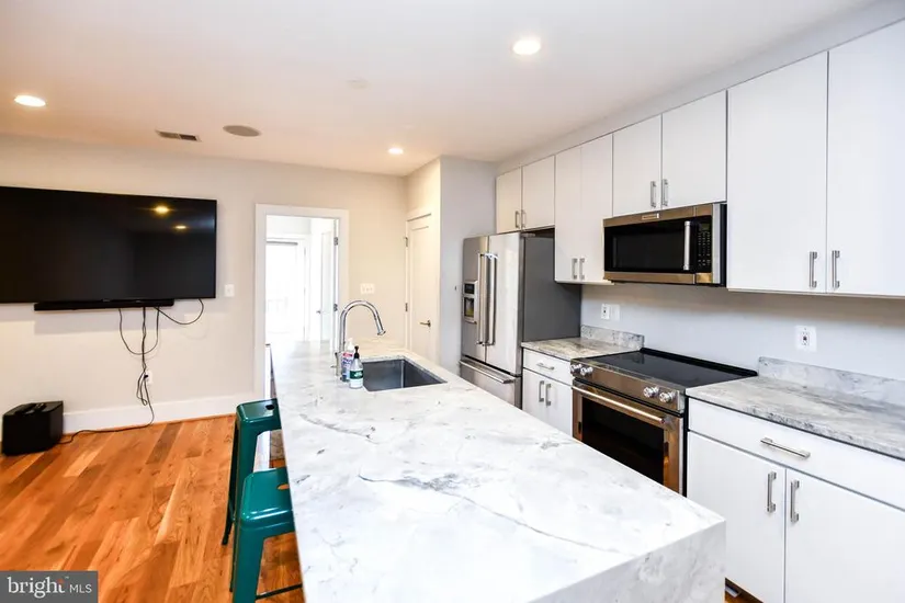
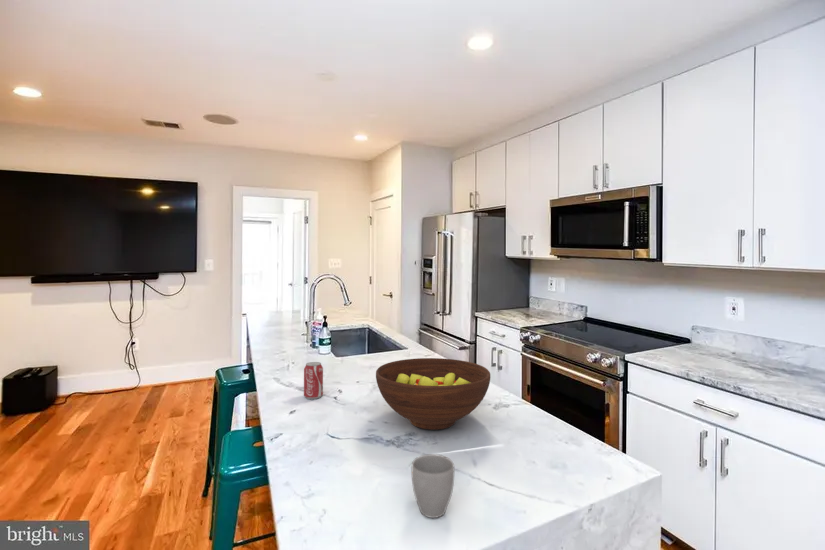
+ fruit bowl (432, 396)
+ beverage can (313, 380)
+ mug (428, 483)
